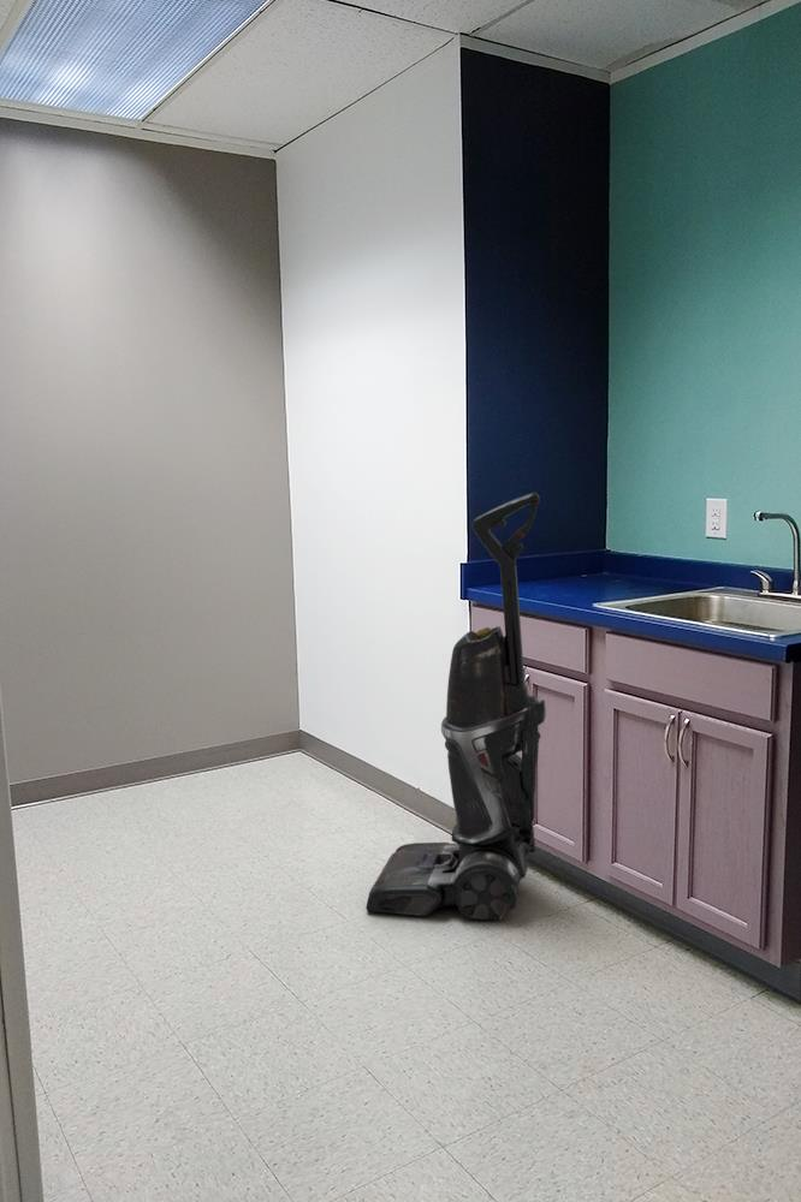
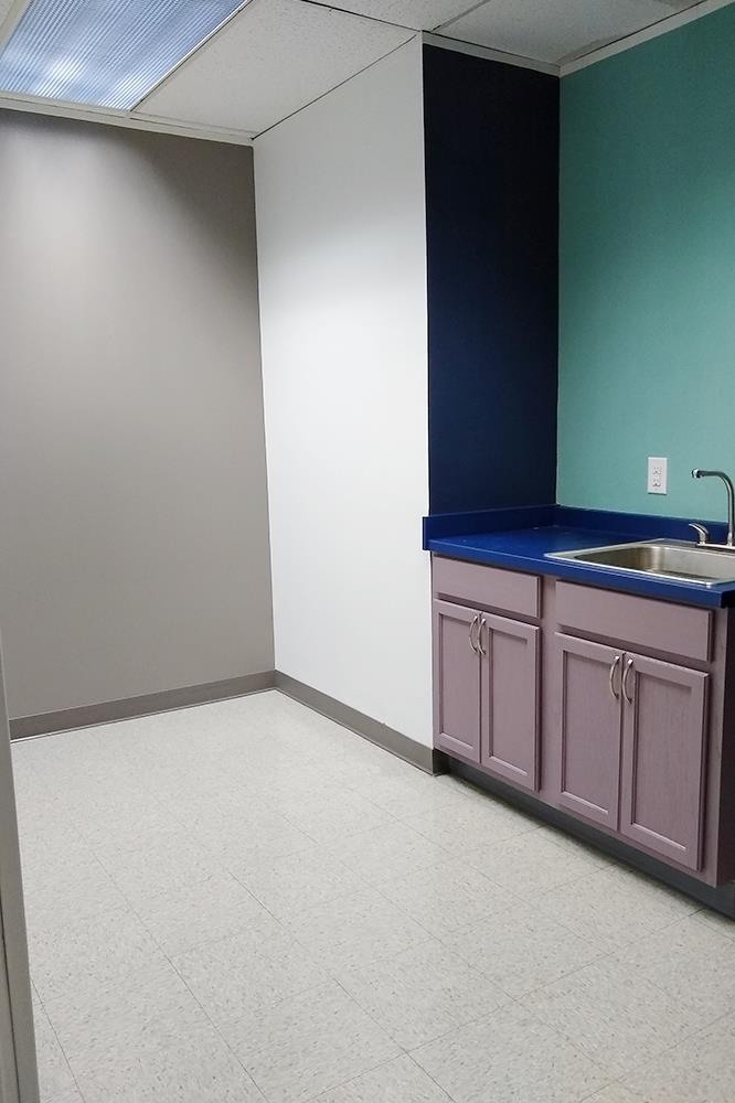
- vacuum cleaner (457, 698)
